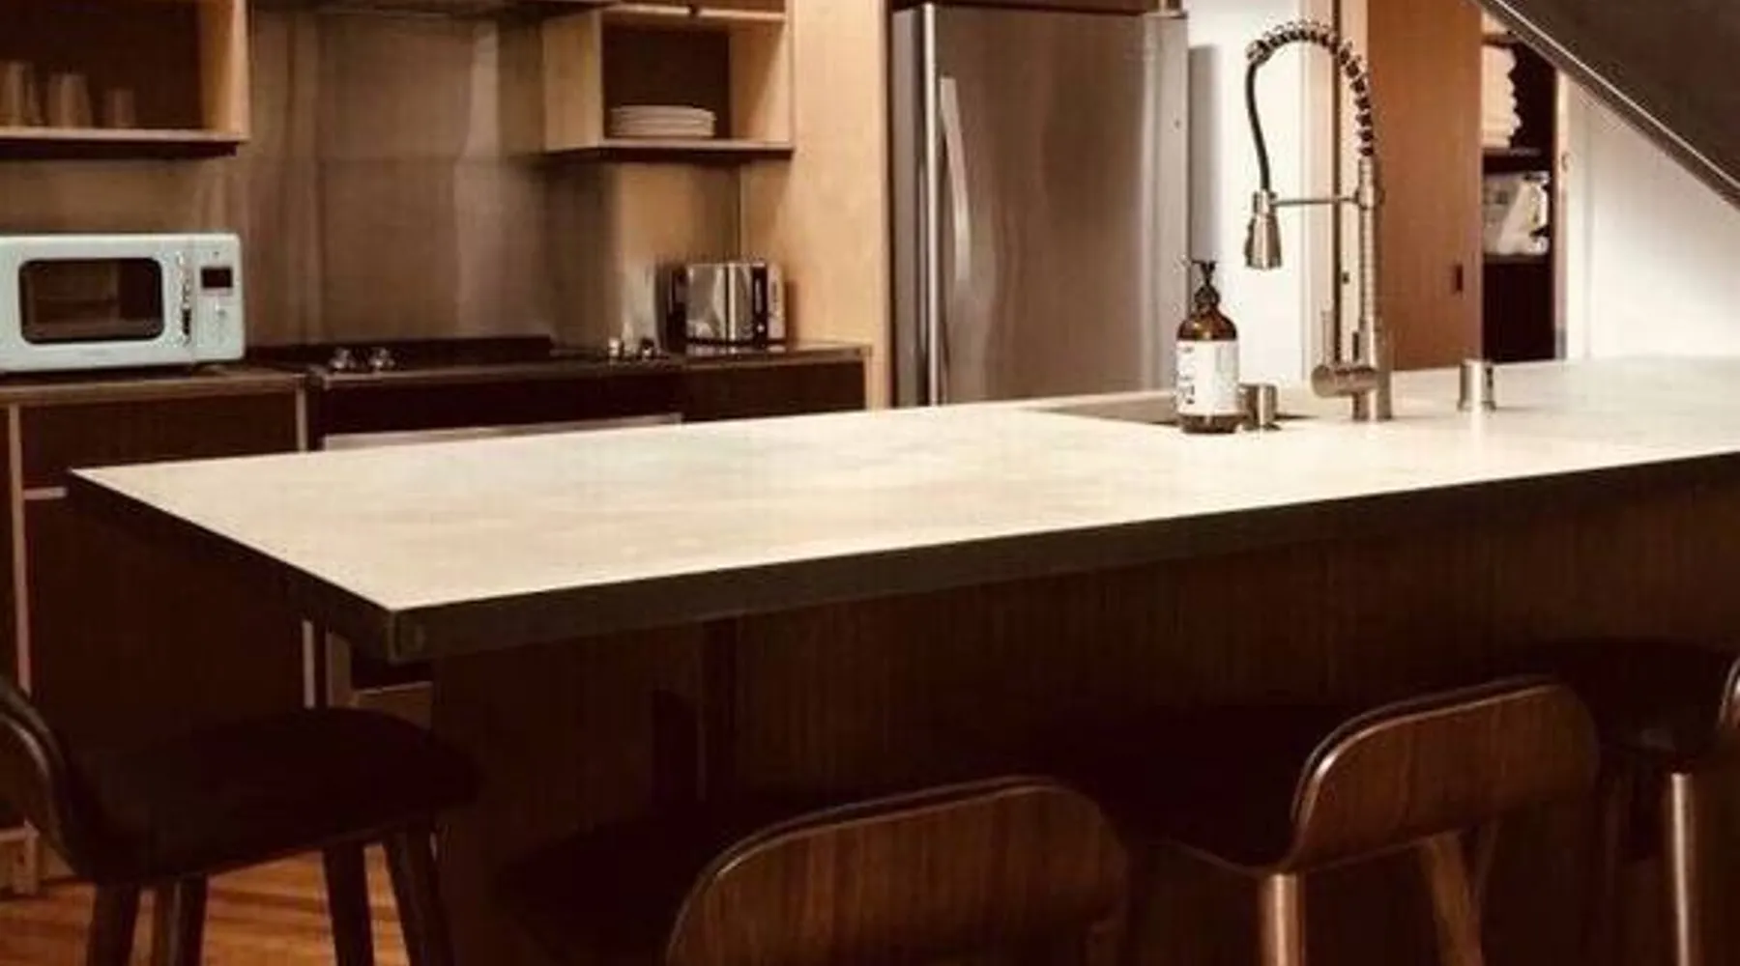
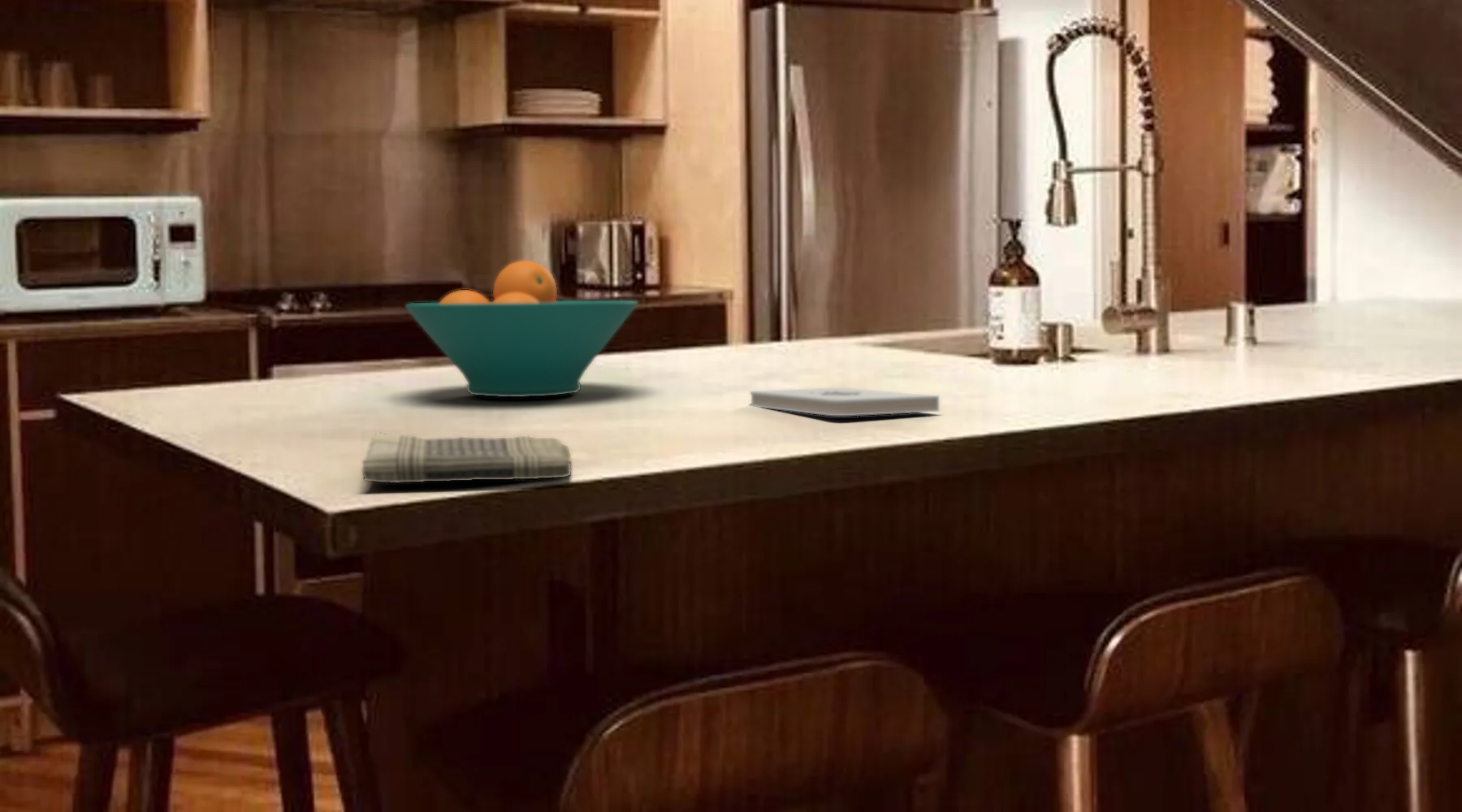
+ fruit bowl (522, 327)
+ dish towel (469, 454)
+ notepad (839, 400)
